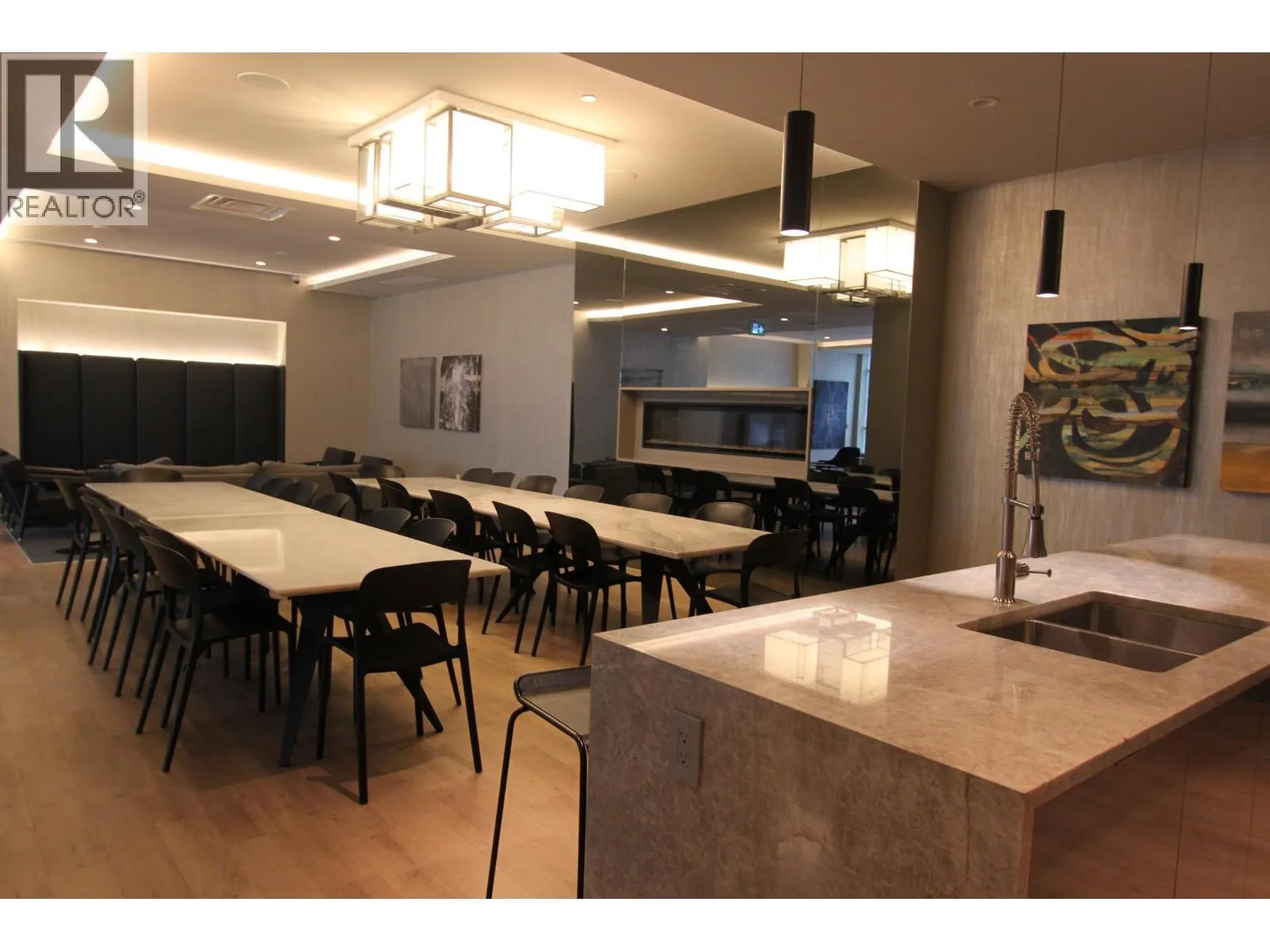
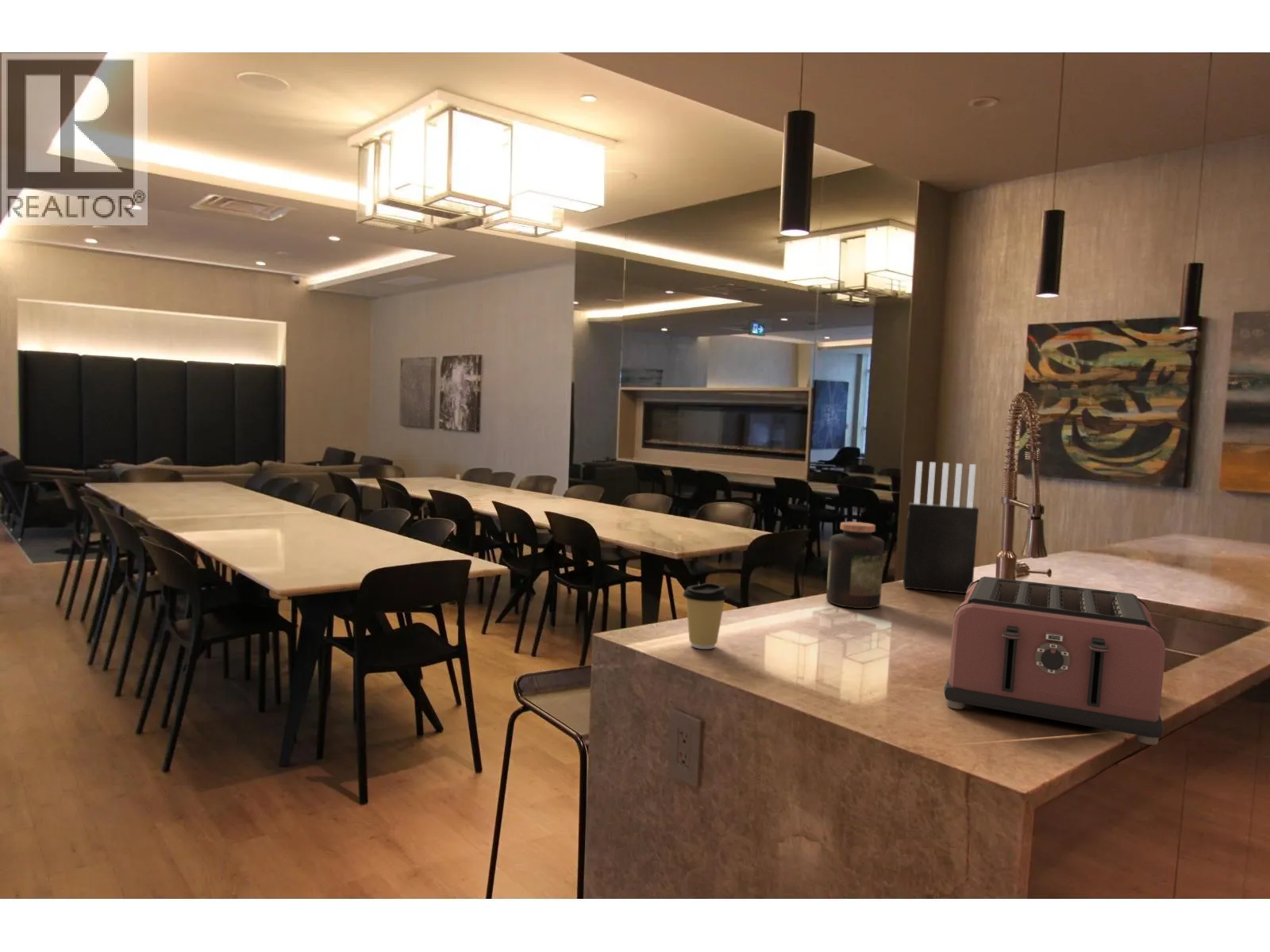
+ knife block (941, 524)
+ toaster (1052, 649)
+ coffee cup (704, 616)
+ jar (855, 563)
